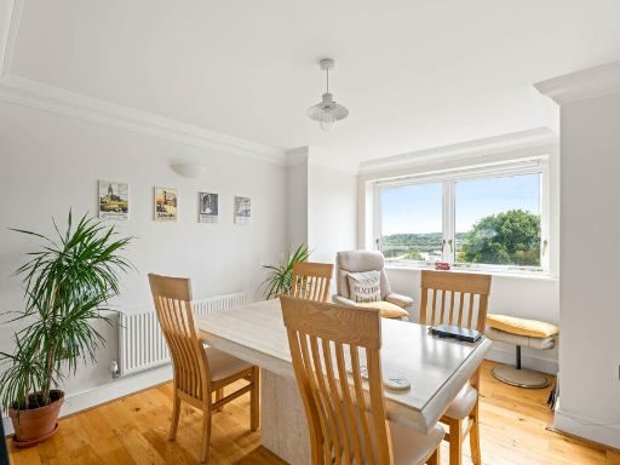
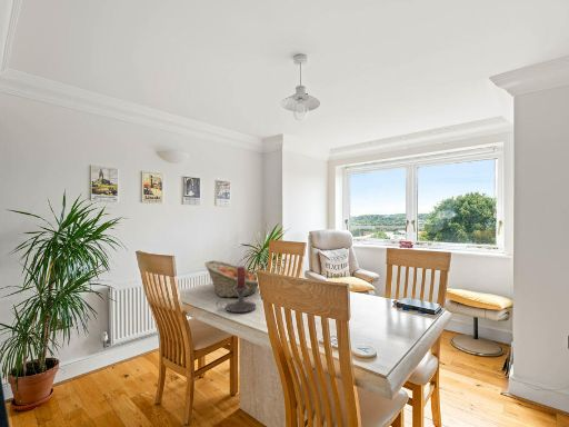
+ candle holder (236, 288)
+ fruit basket (232, 277)
